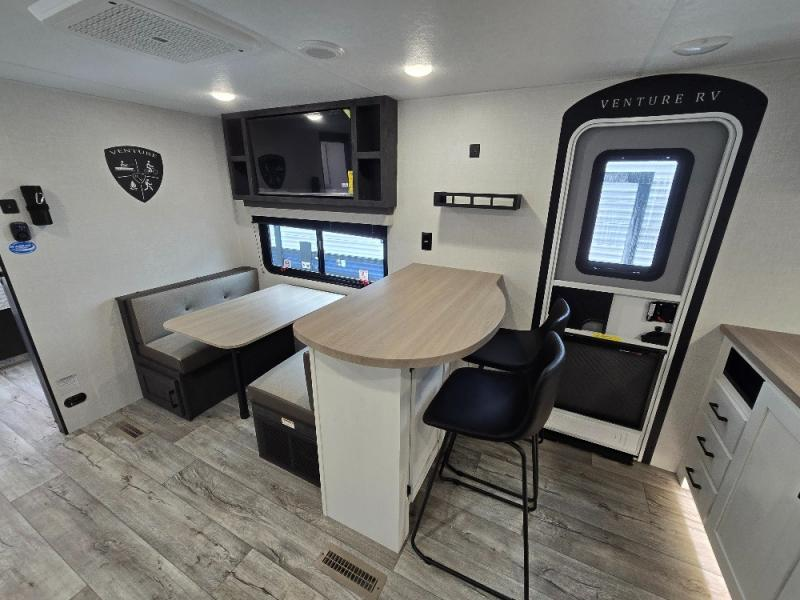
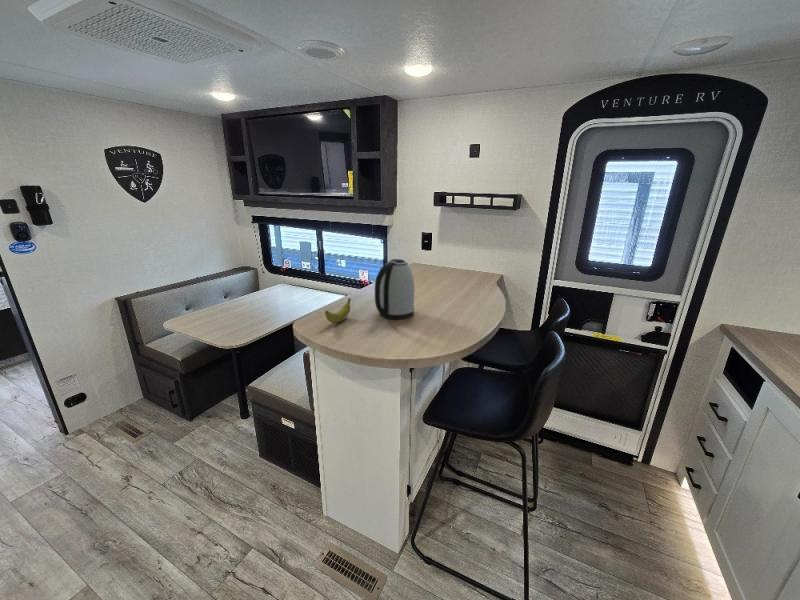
+ kettle (392, 288)
+ banana (339, 312)
